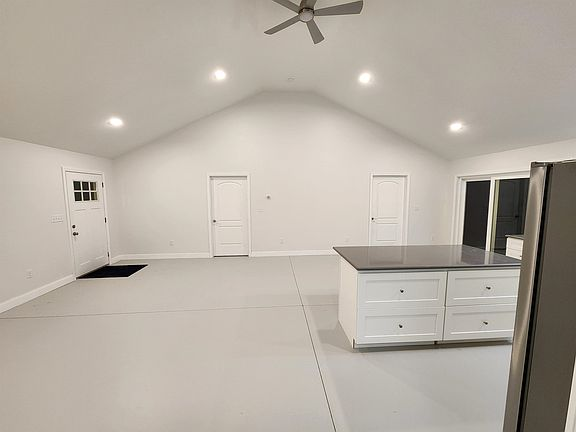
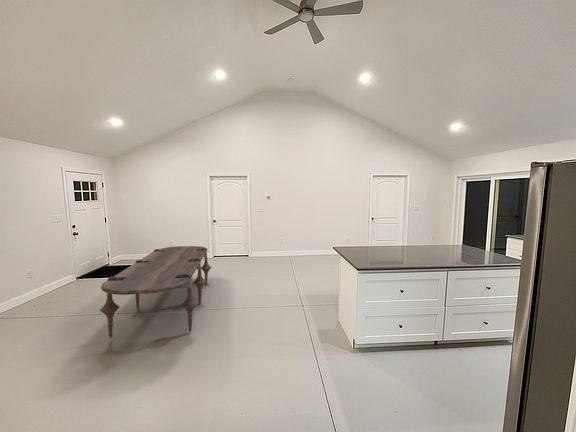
+ dining table (169, 282)
